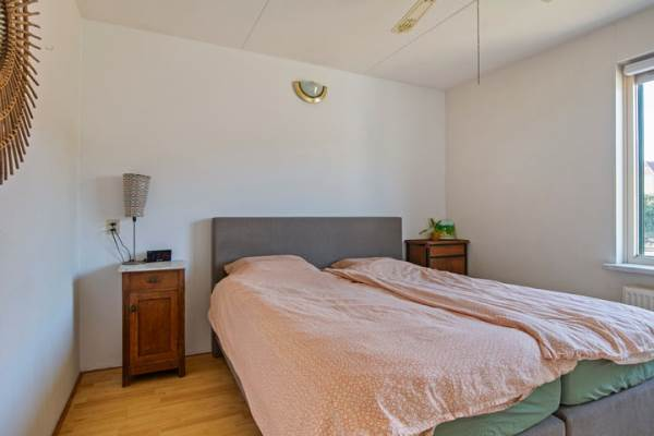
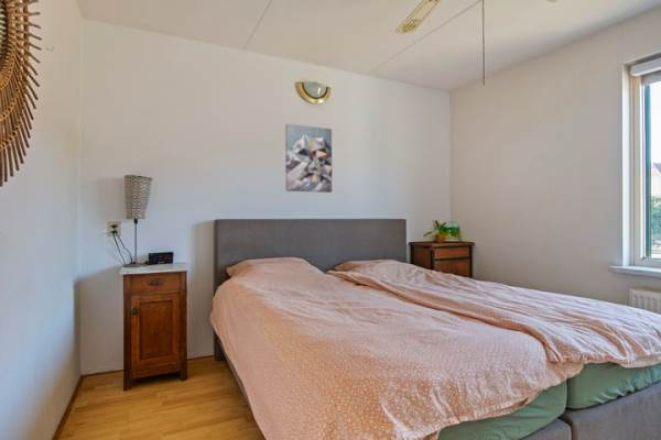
+ wall art (308, 158)
